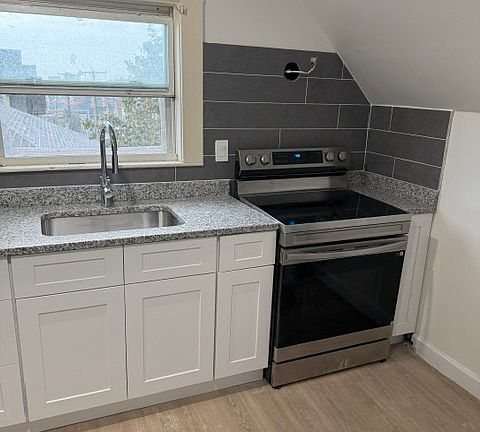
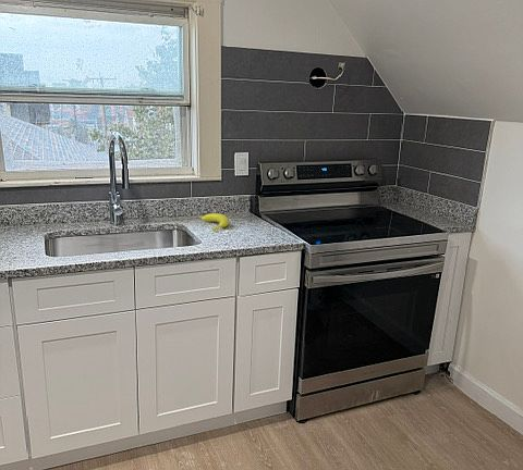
+ banana (216, 220)
